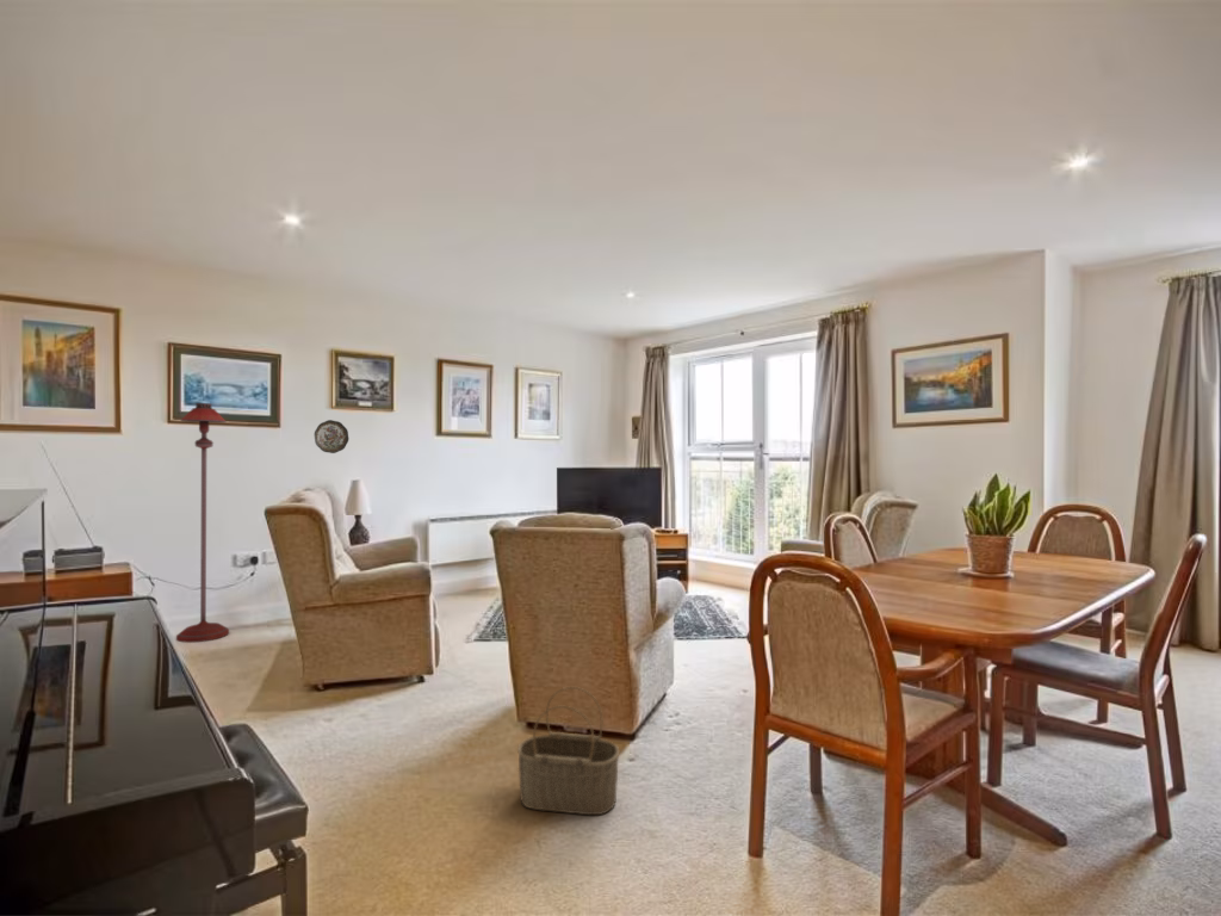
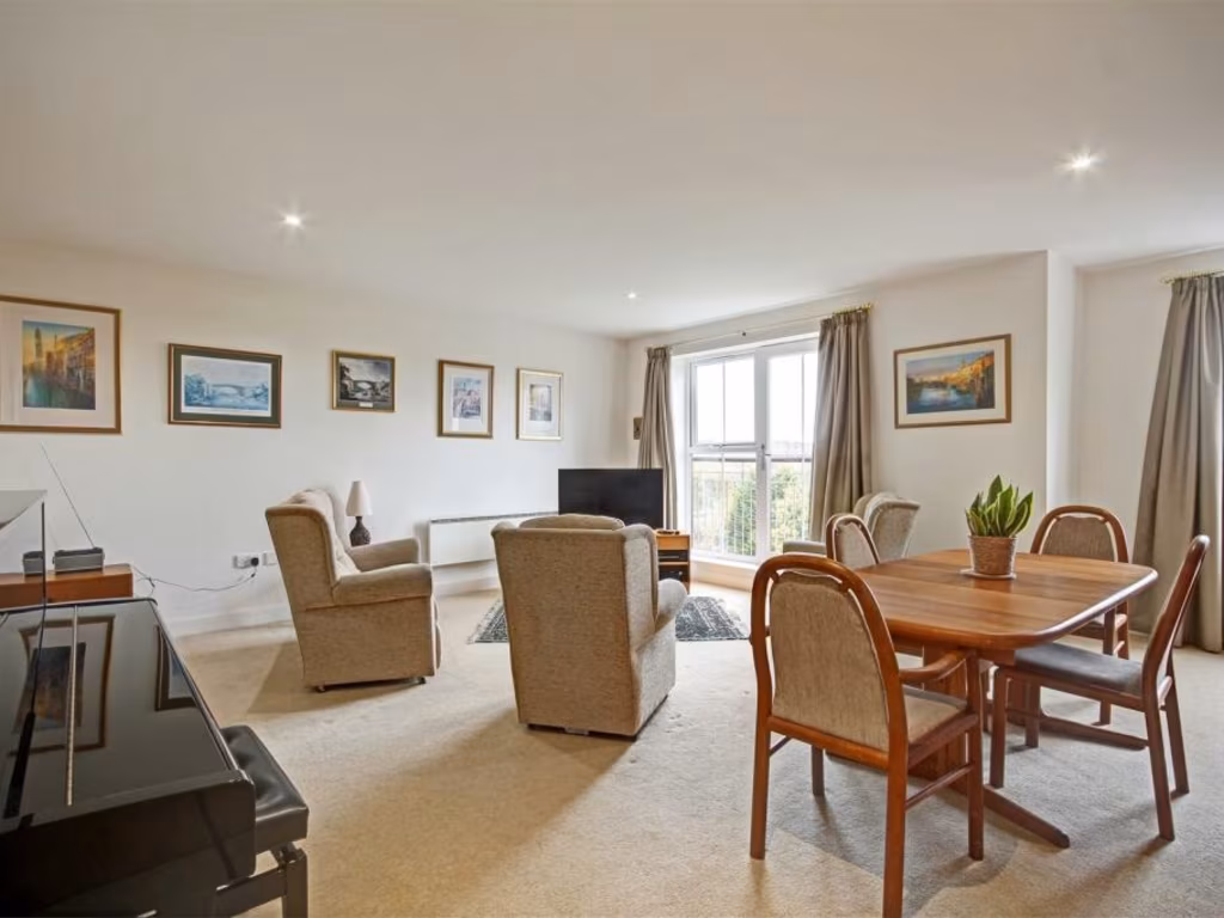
- wicker basket (568, 748)
- floor lamp (203, 519)
- decorative plate (330, 437)
